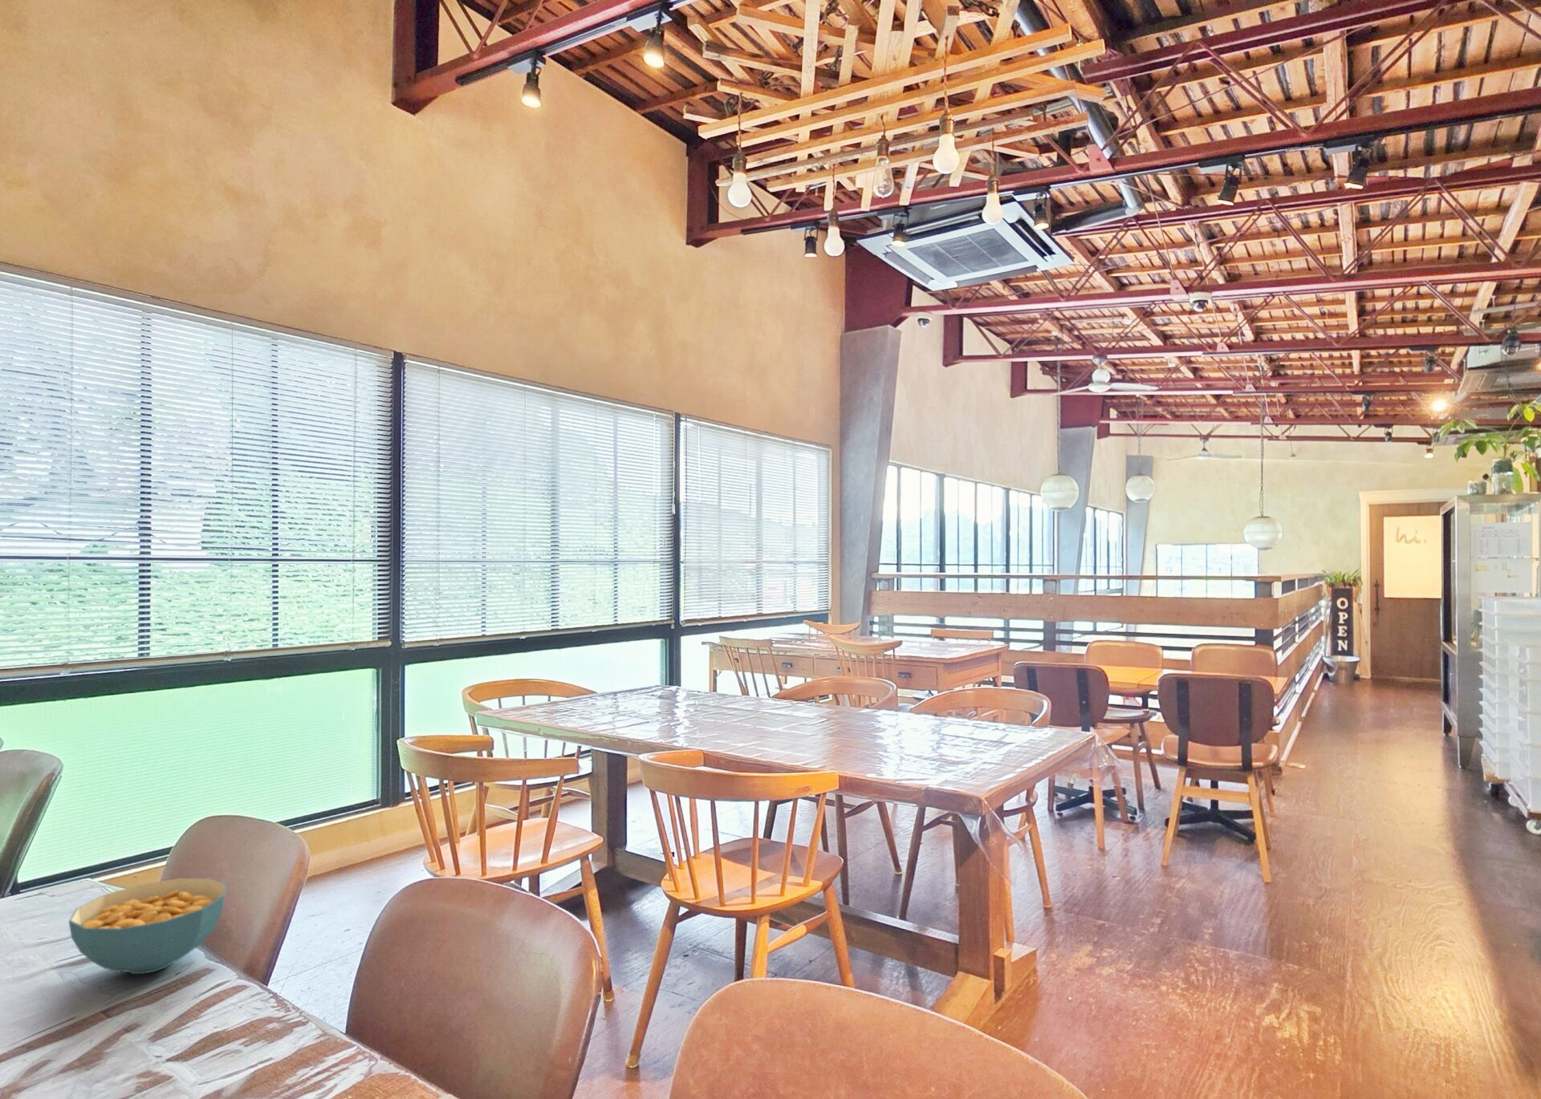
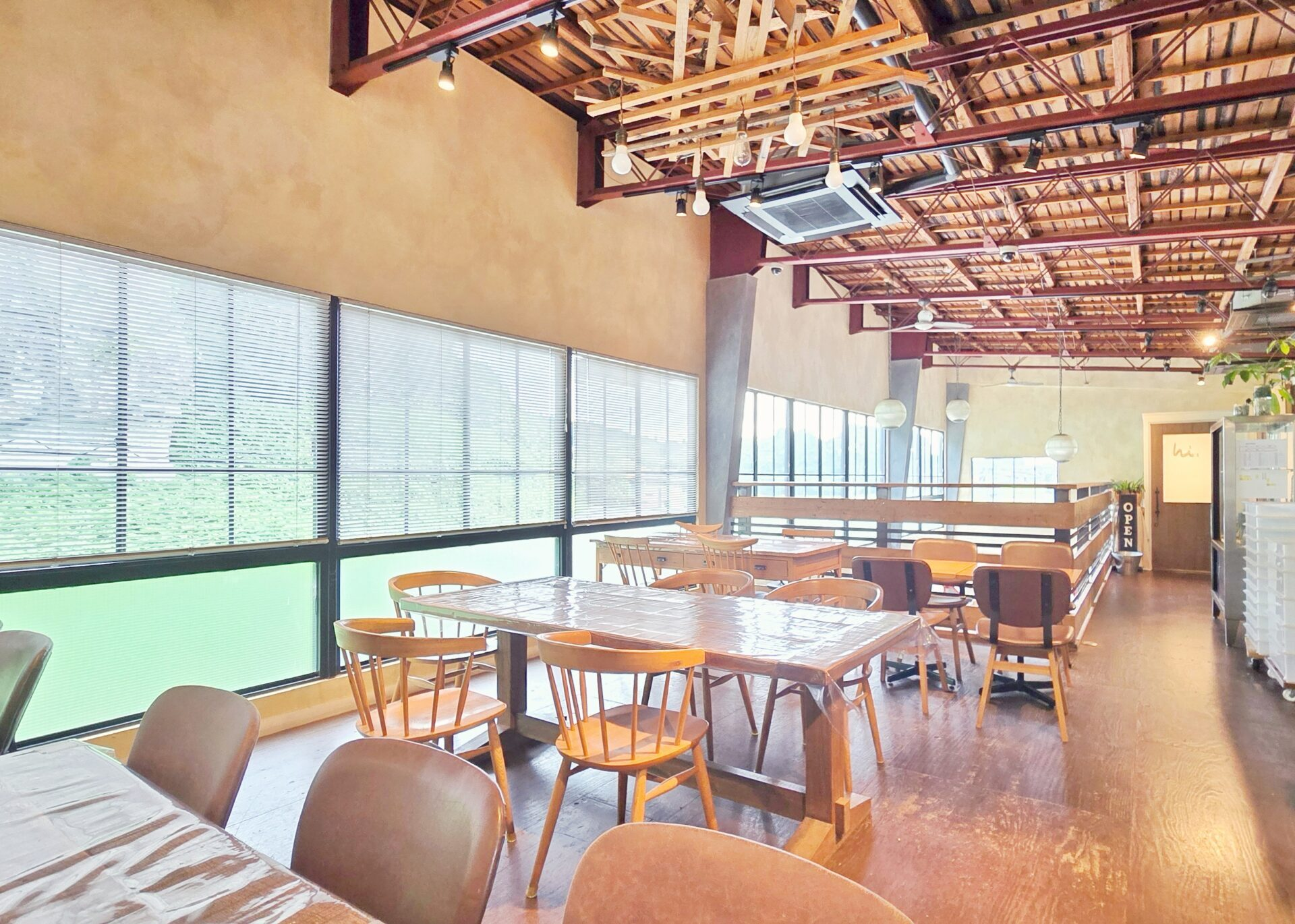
- cereal bowl (151, 932)
